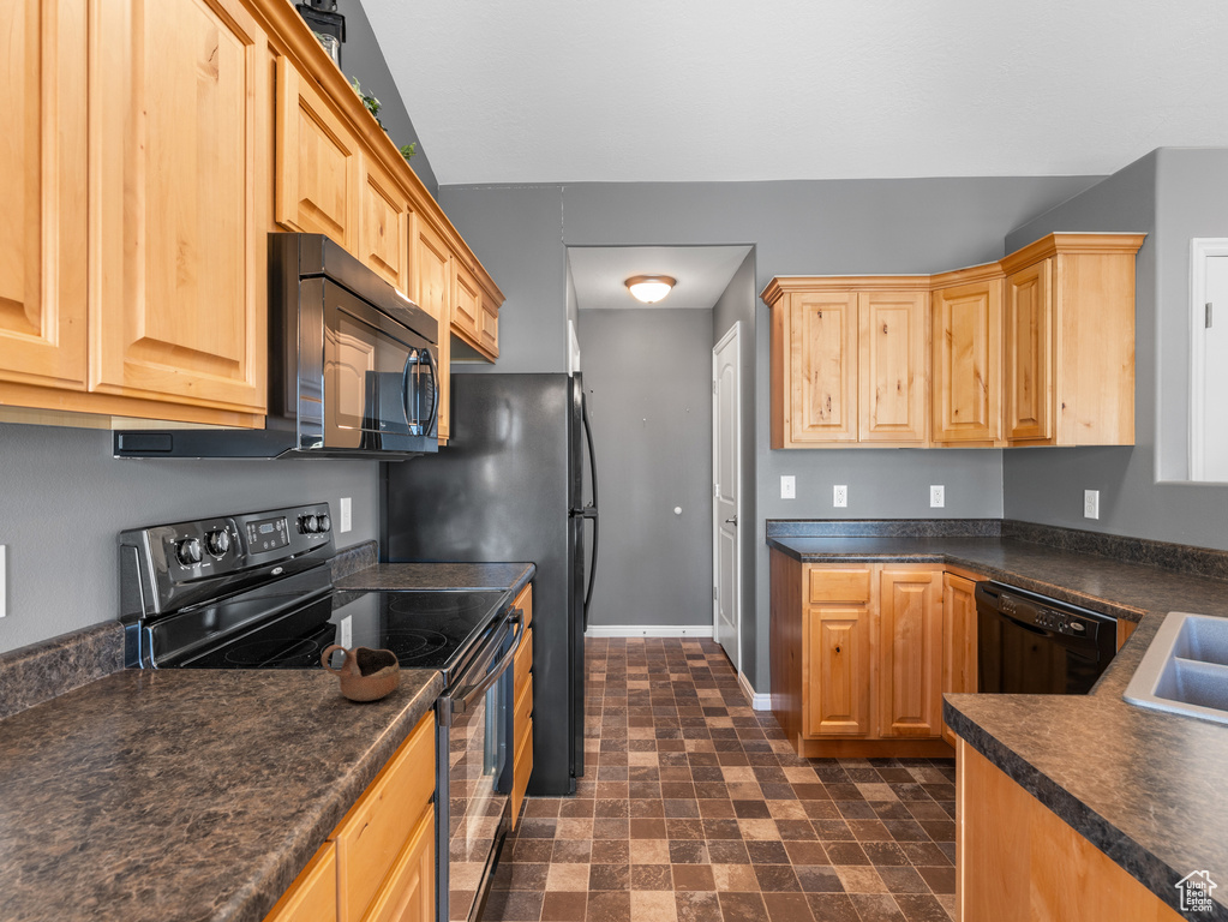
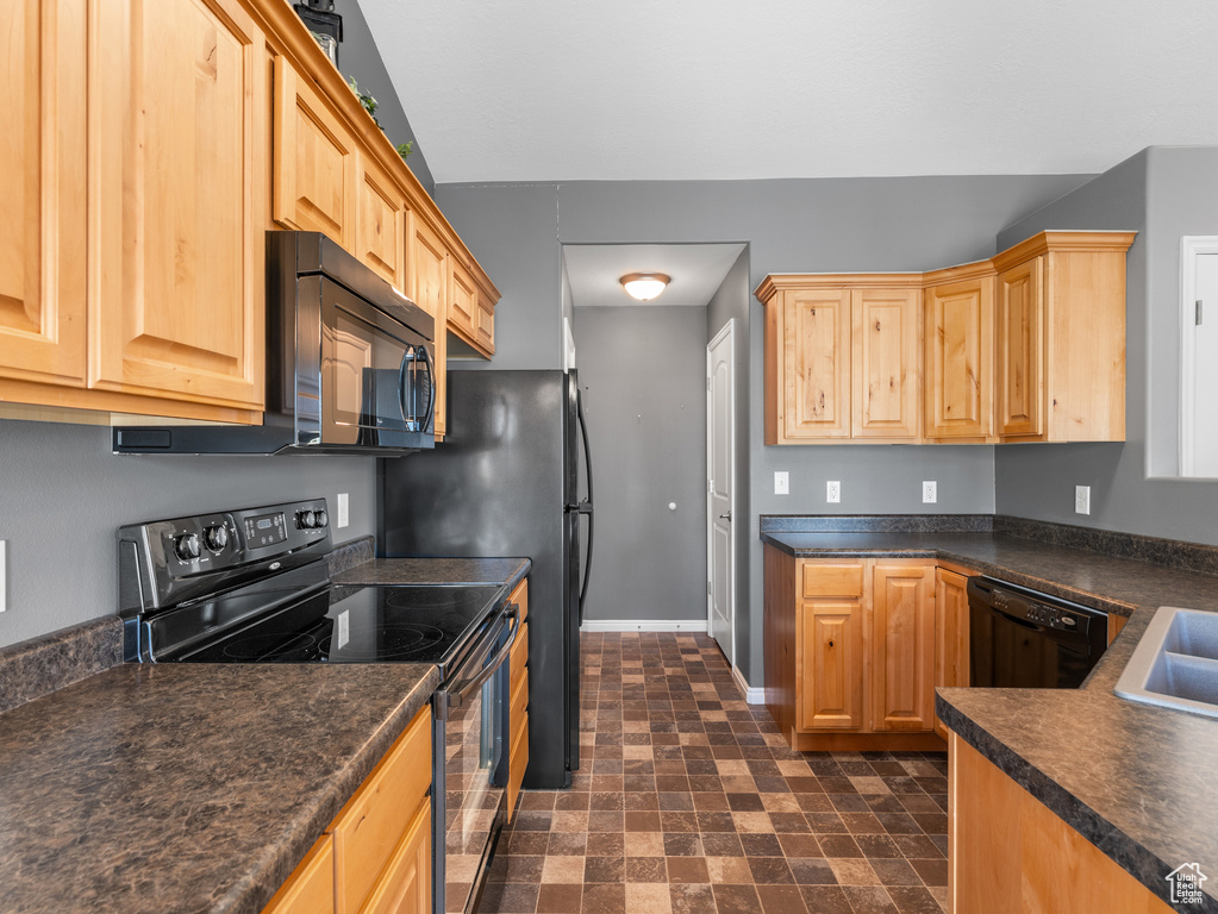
- cup (361, 666)
